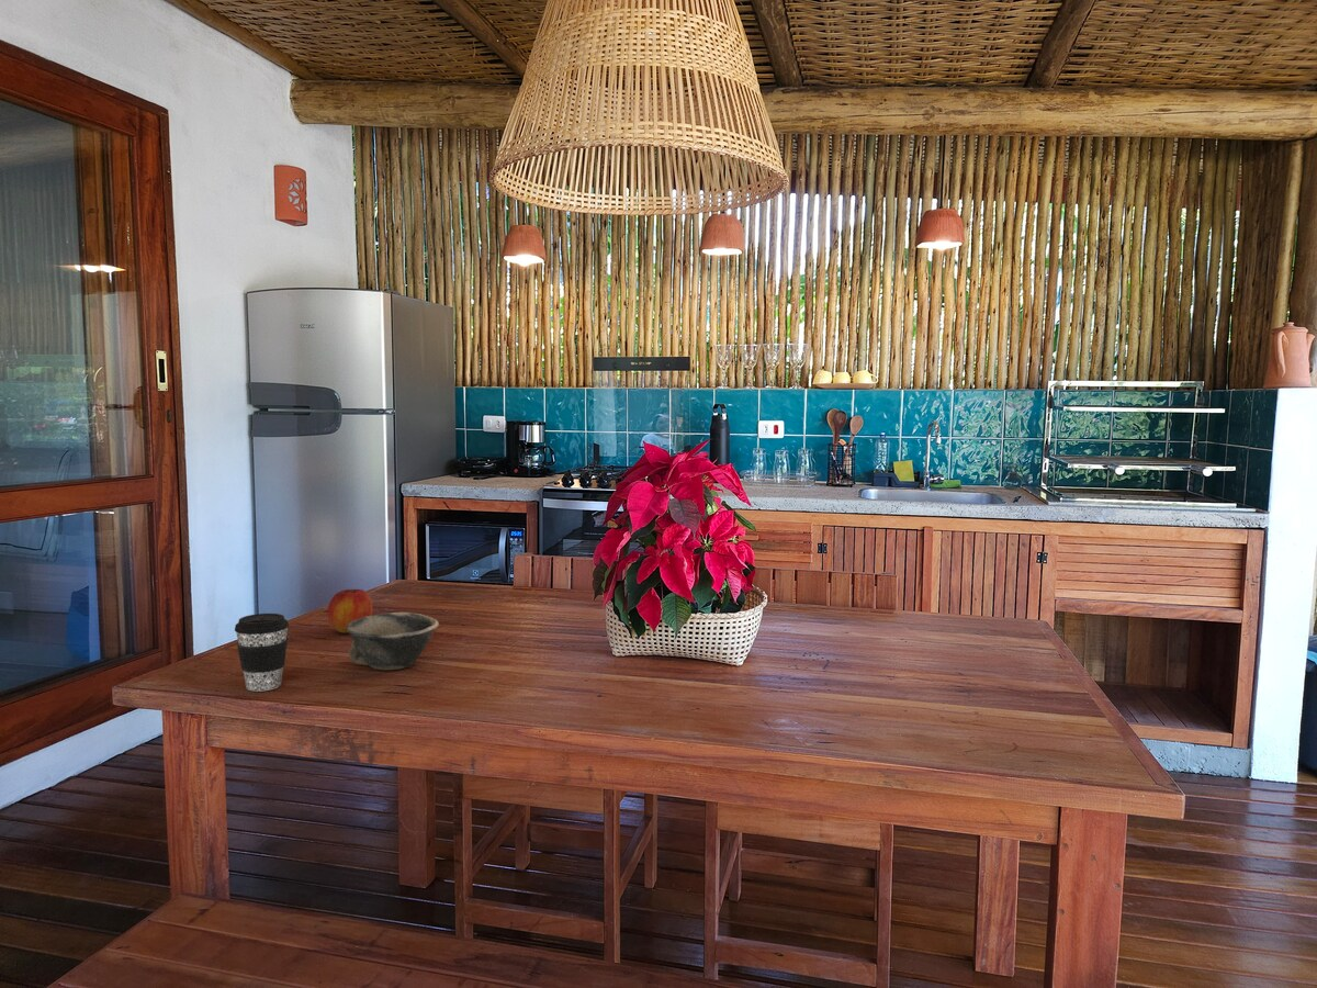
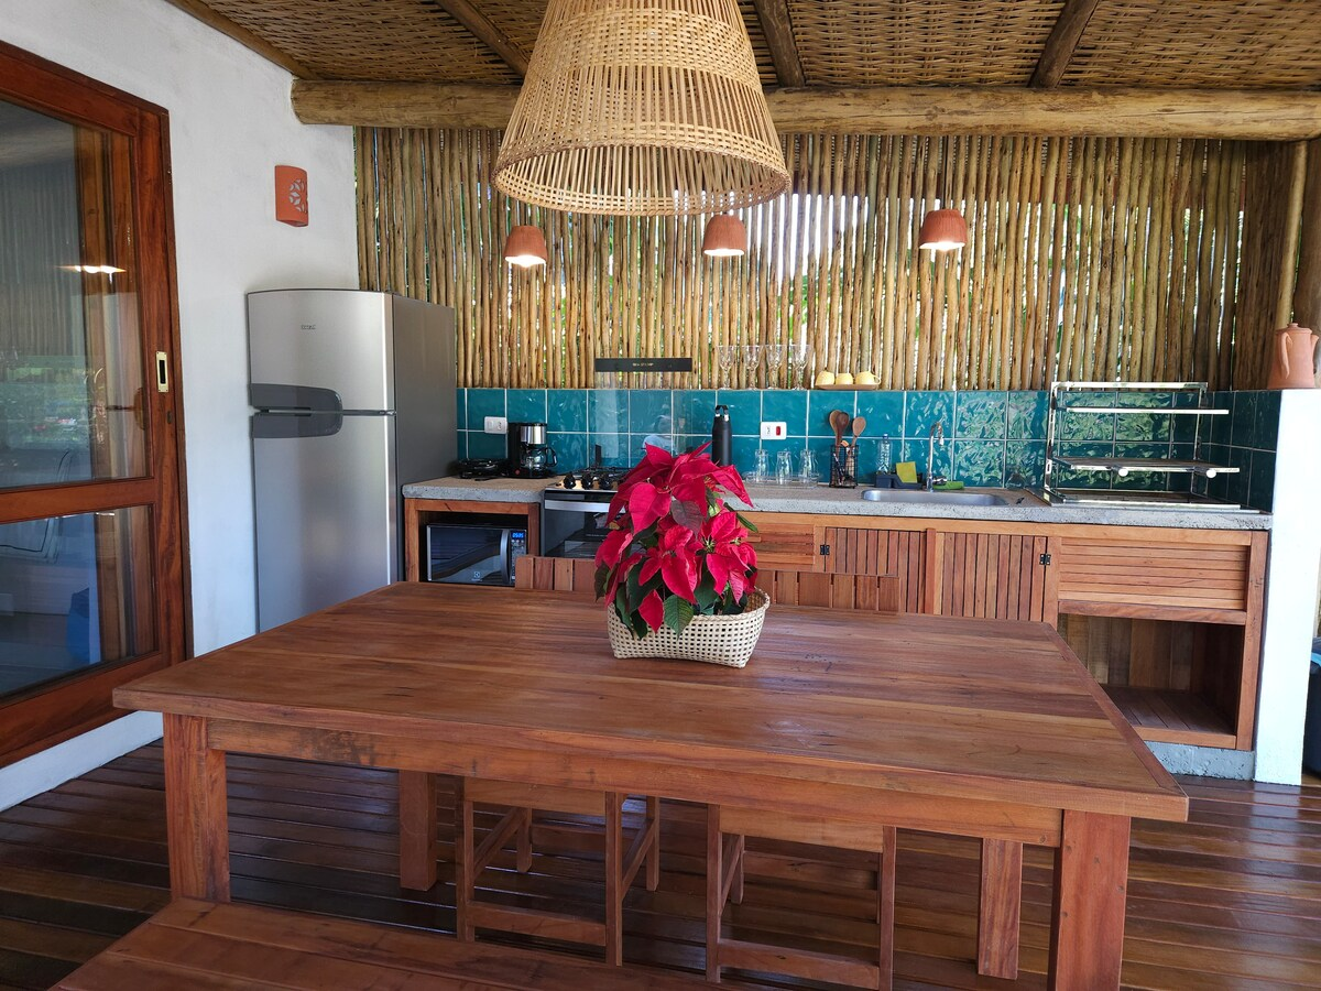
- coffee cup (262, 652)
- apple (350, 610)
- bowl (393, 643)
